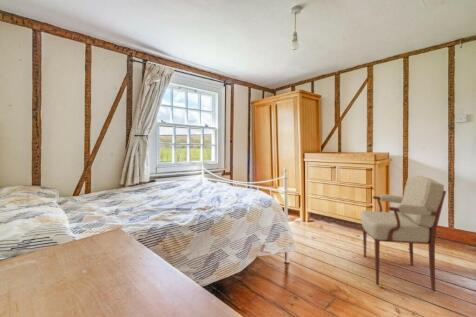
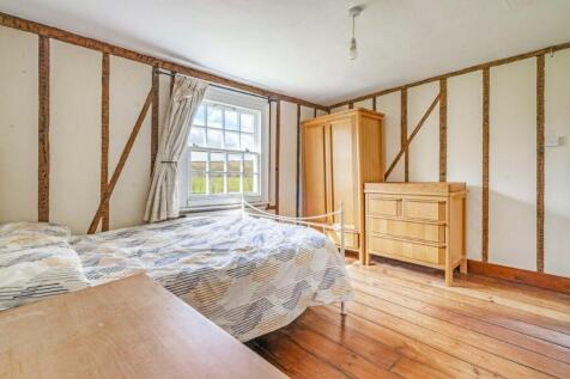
- armchair (396, 224)
